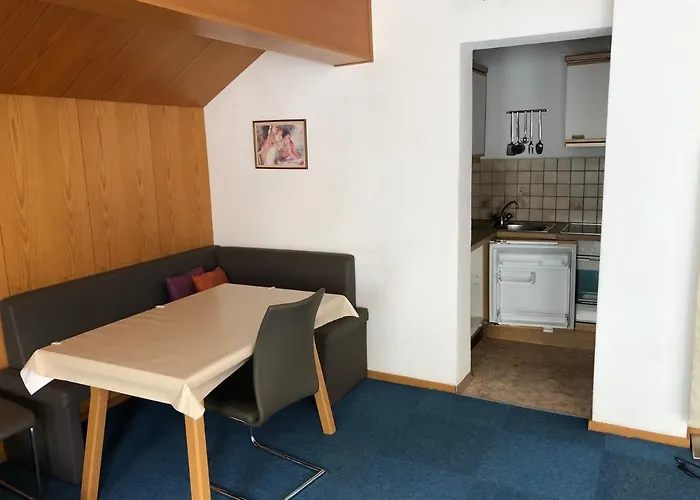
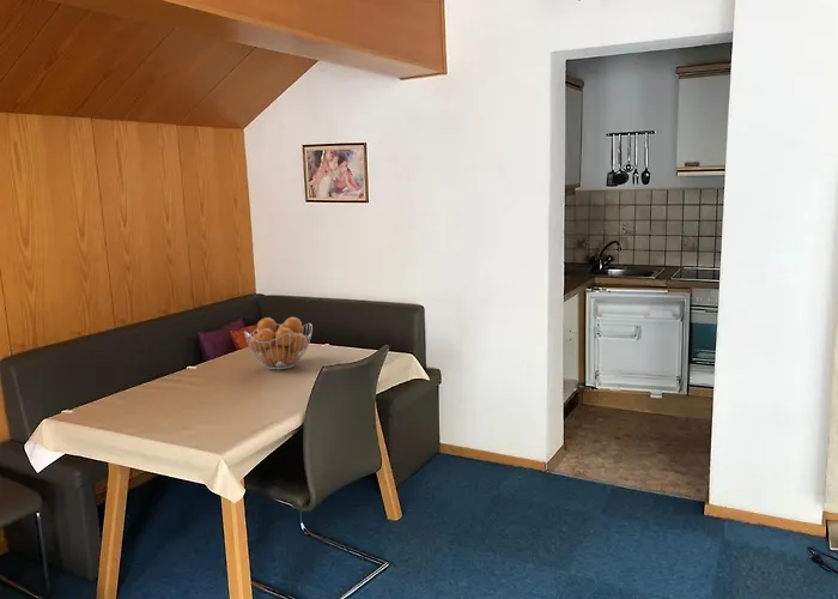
+ fruit basket (279, 341)
